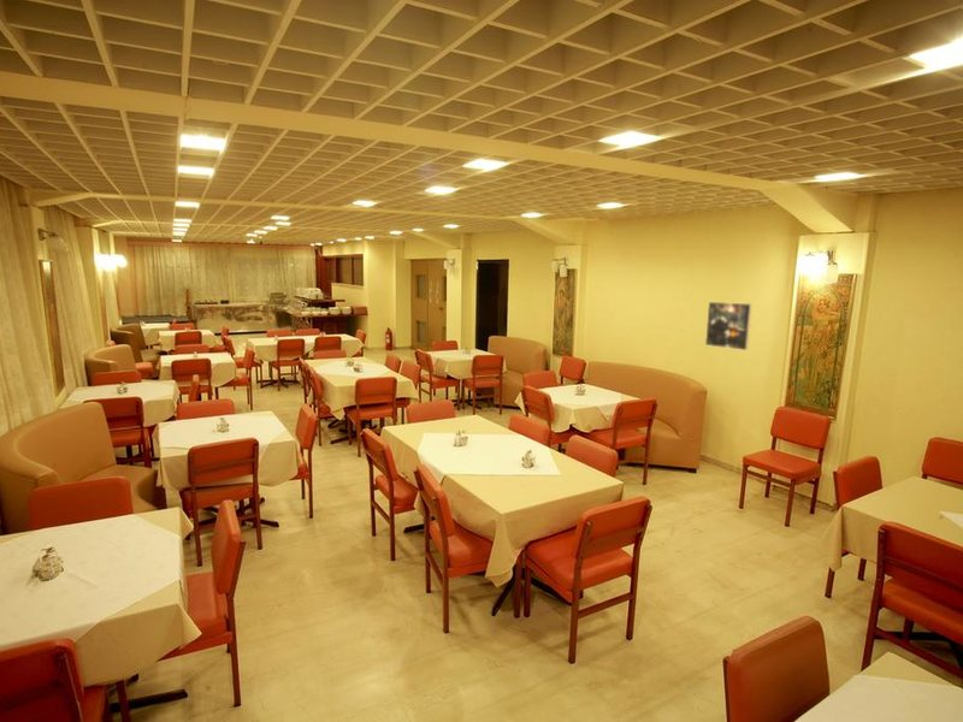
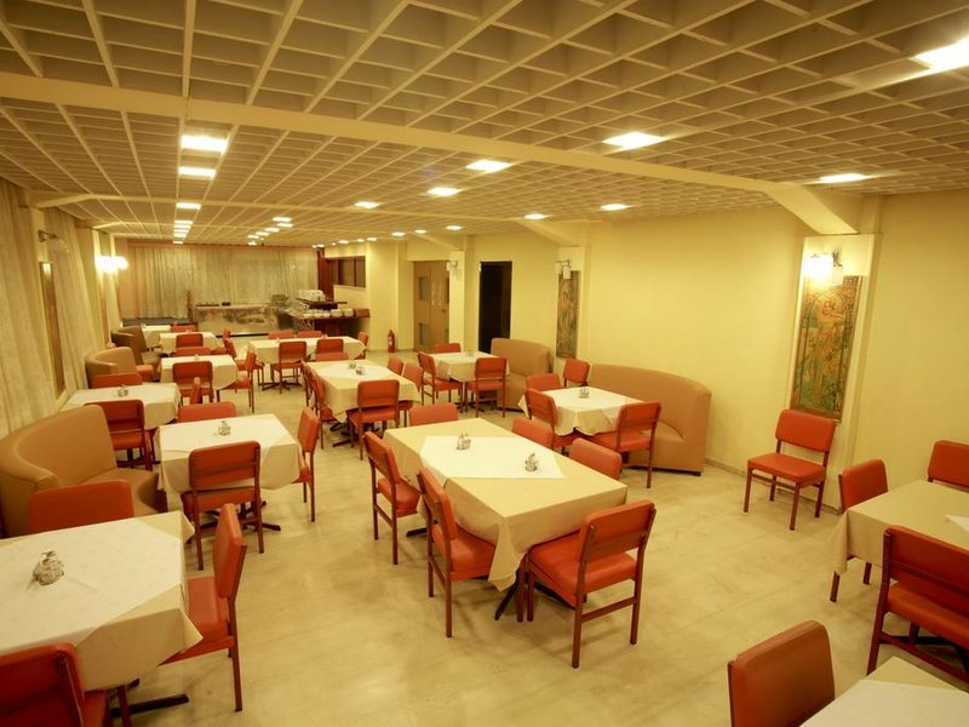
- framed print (727, 325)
